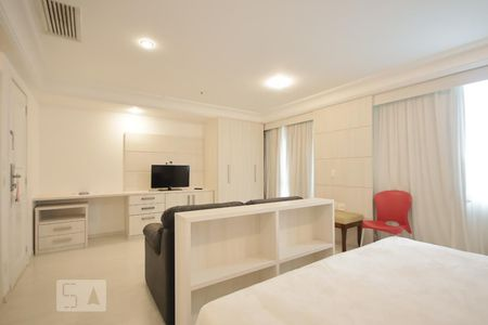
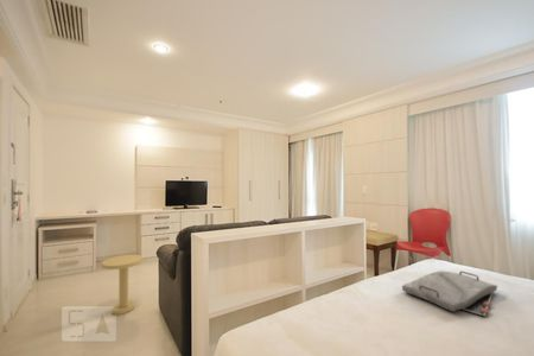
+ side table (122, 284)
+ serving tray (456, 288)
